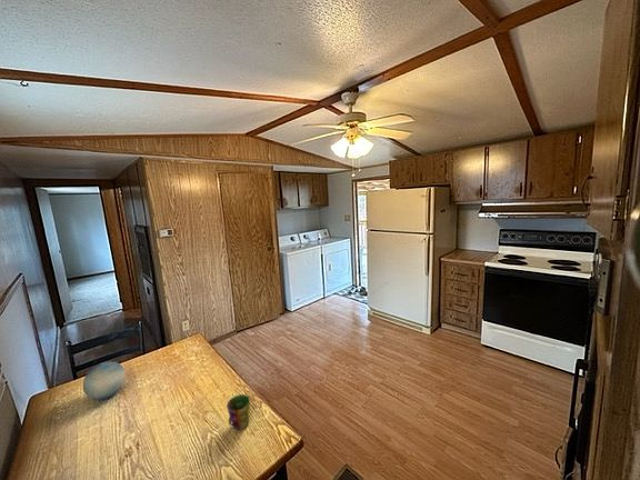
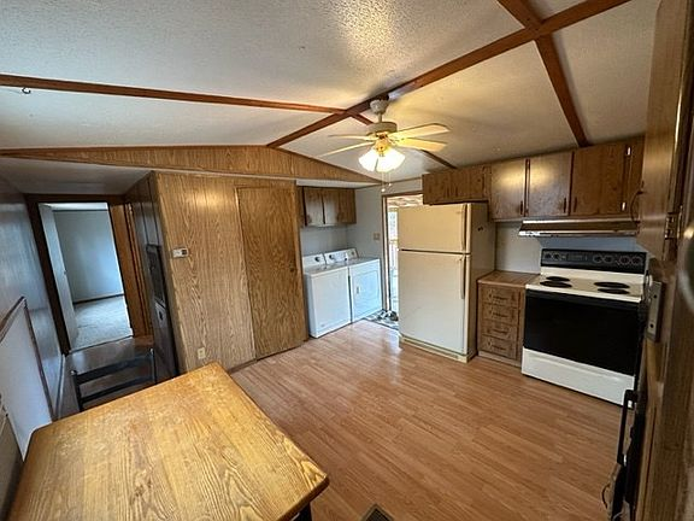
- decorative ball (104, 379)
- cup (238, 416)
